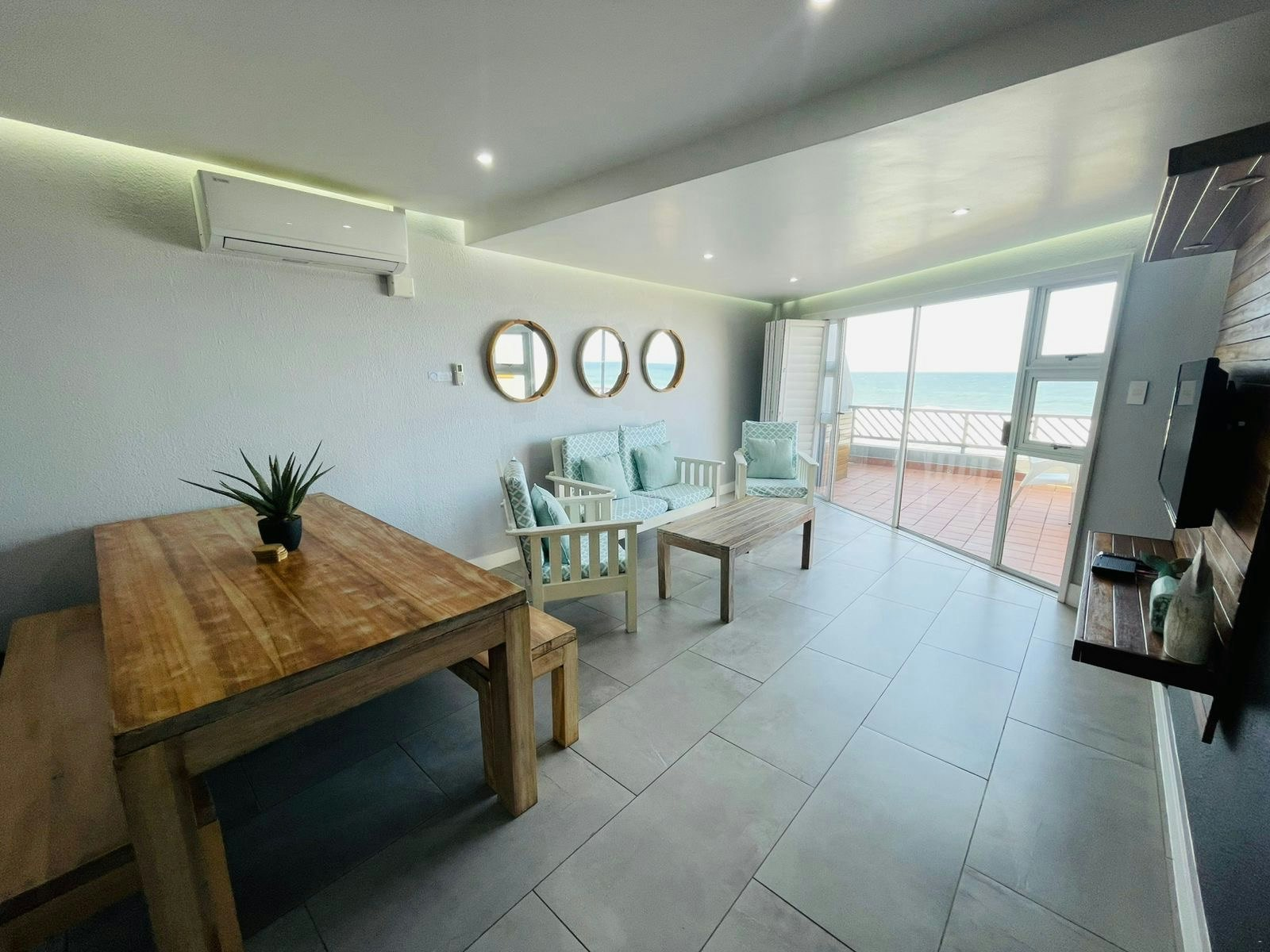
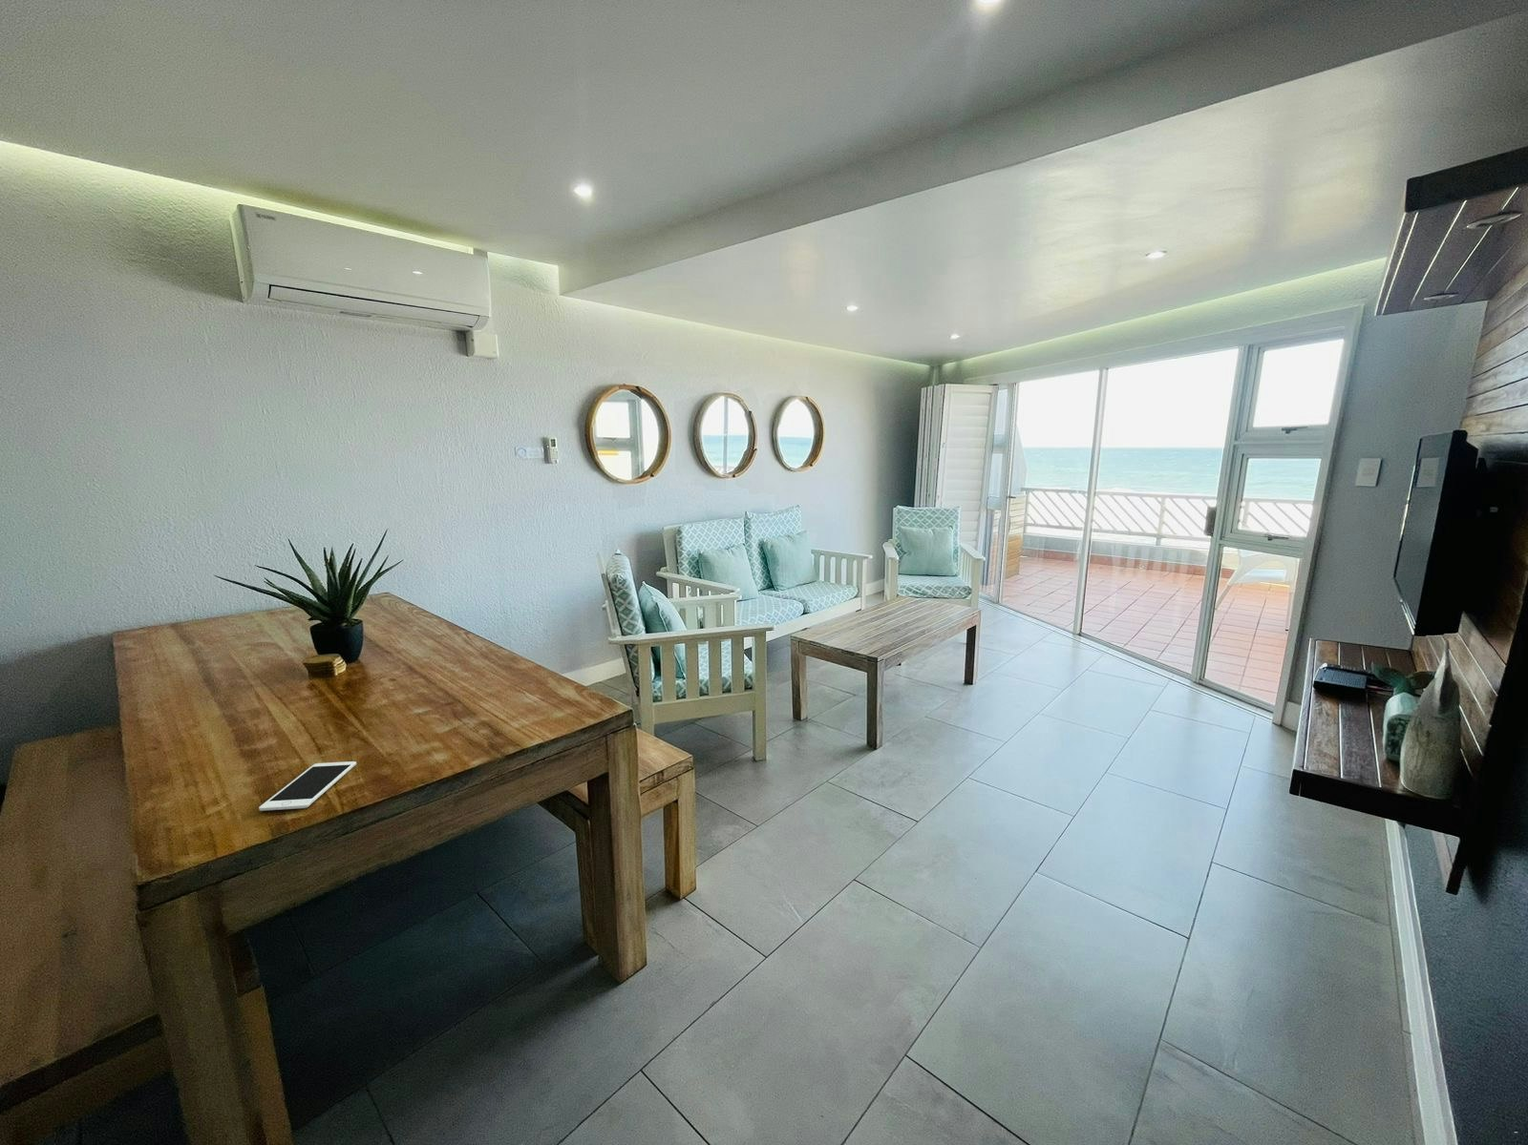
+ cell phone (312, 783)
